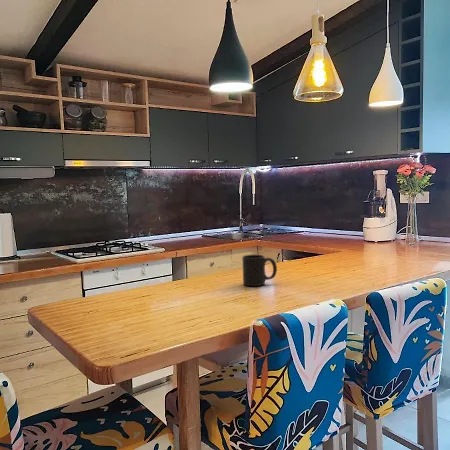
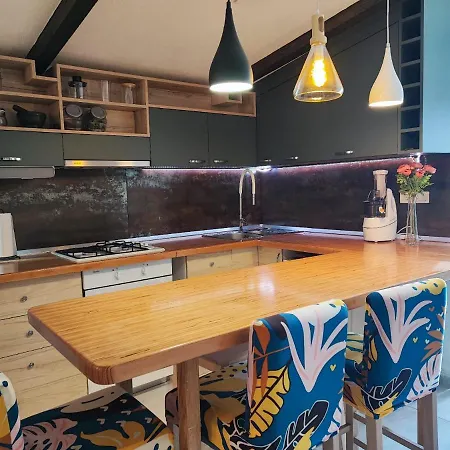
- mug (258, 270)
